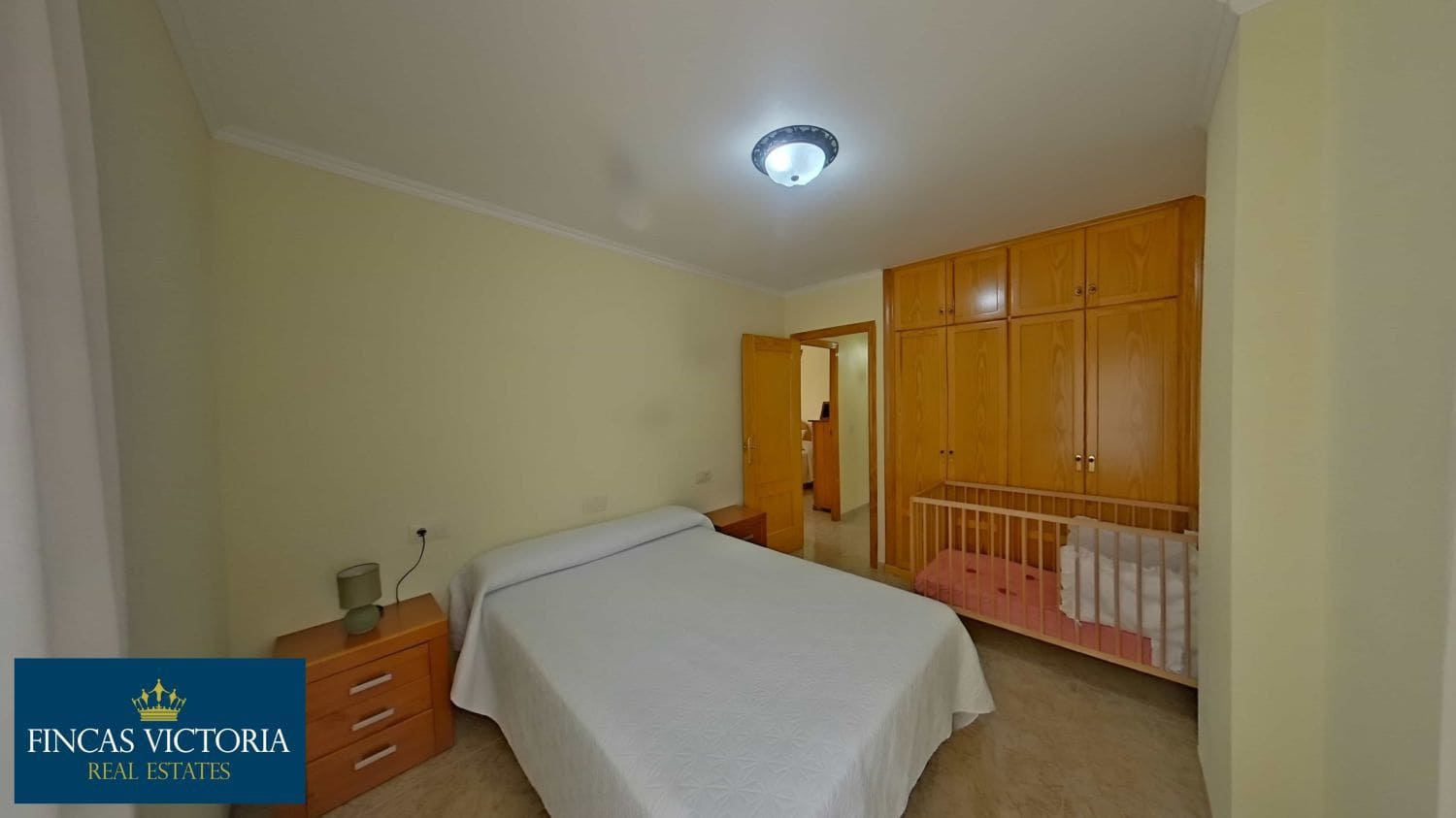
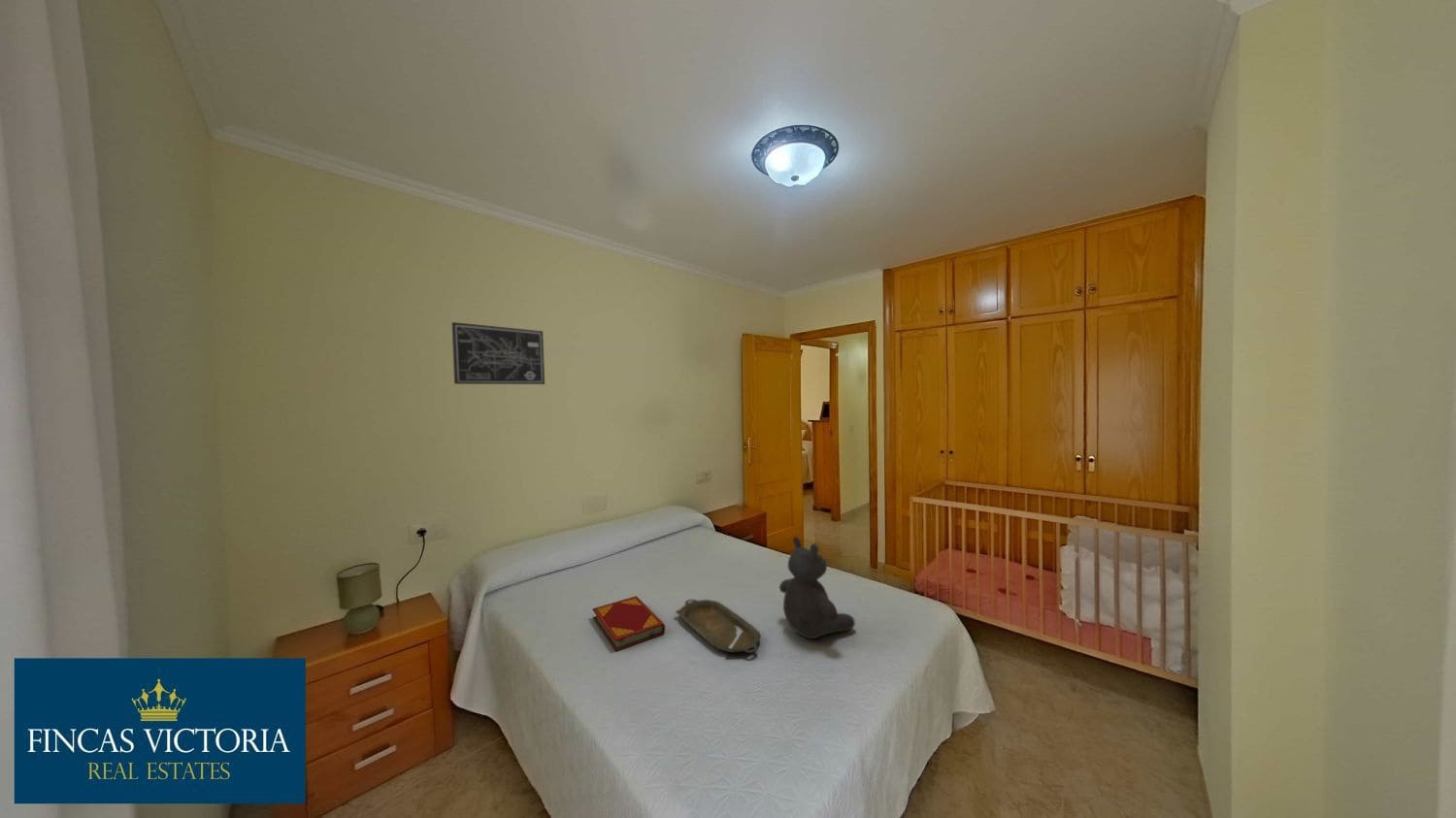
+ serving tray (717, 625)
+ hardback book (627, 620)
+ wall art (501, 355)
+ teddy bear (816, 583)
